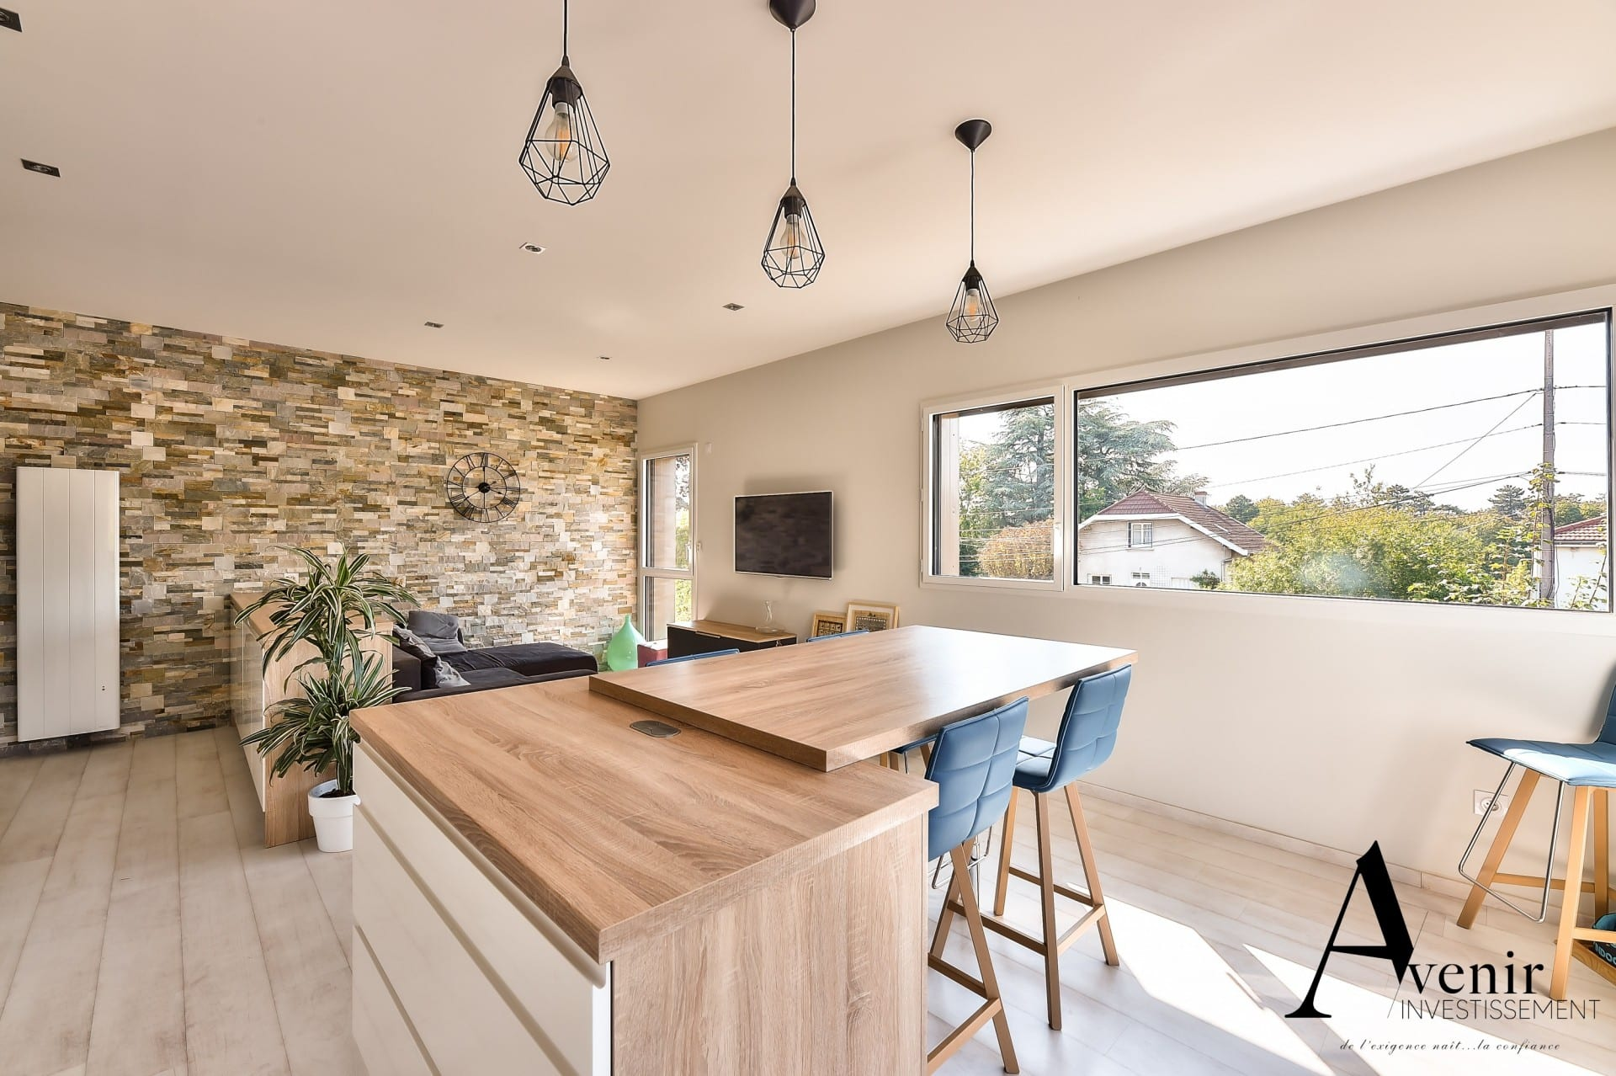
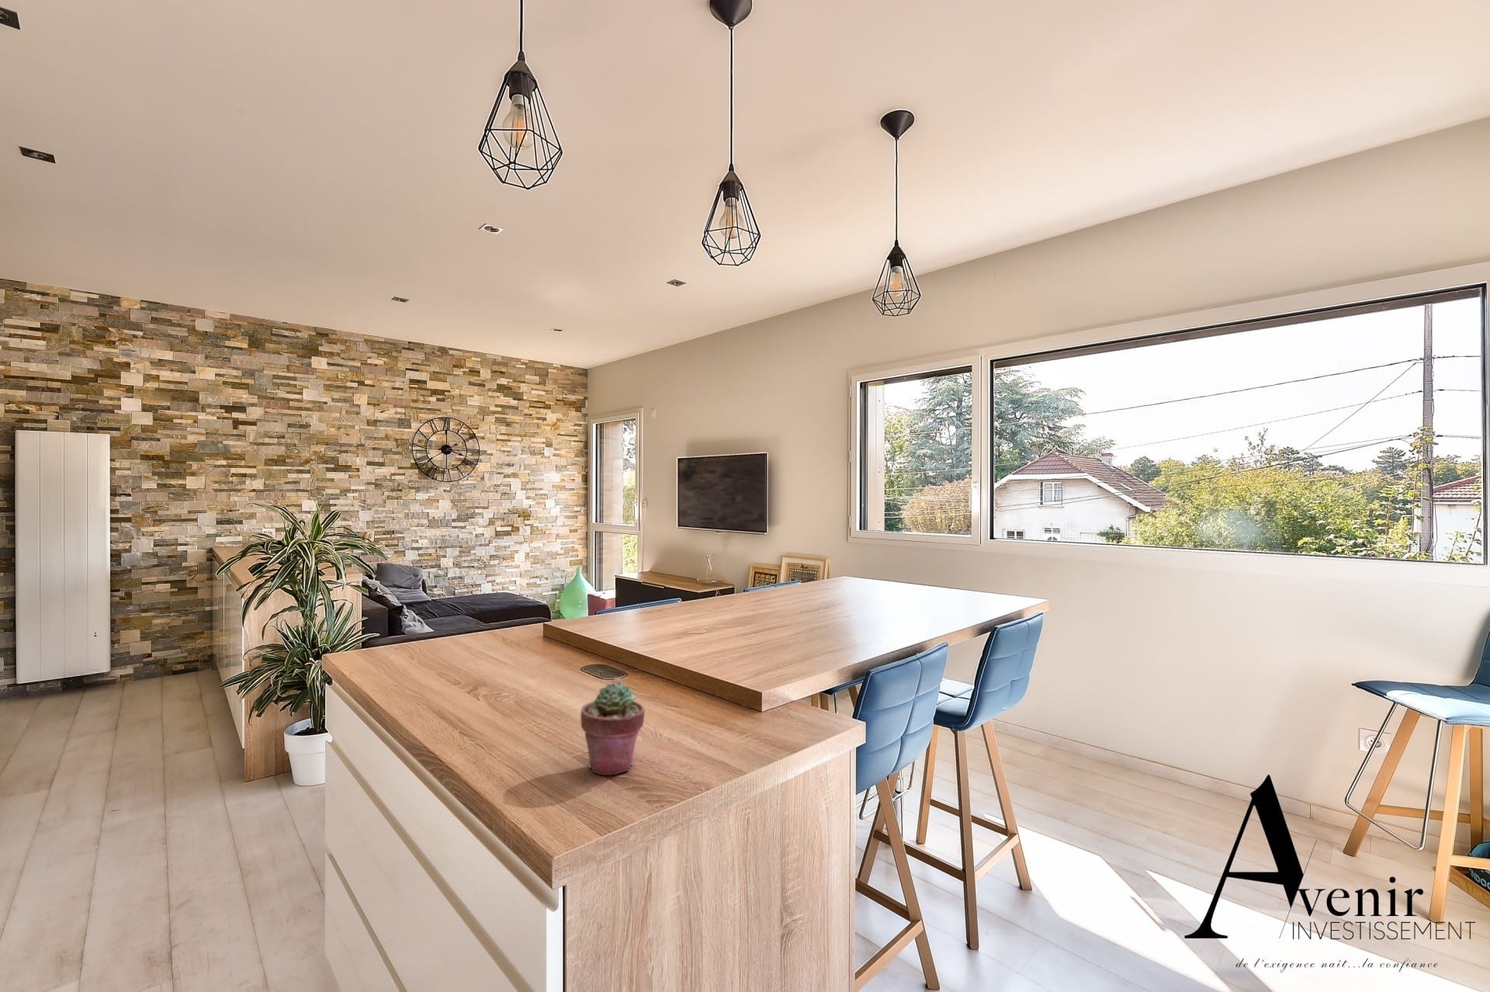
+ potted succulent (612, 725)
